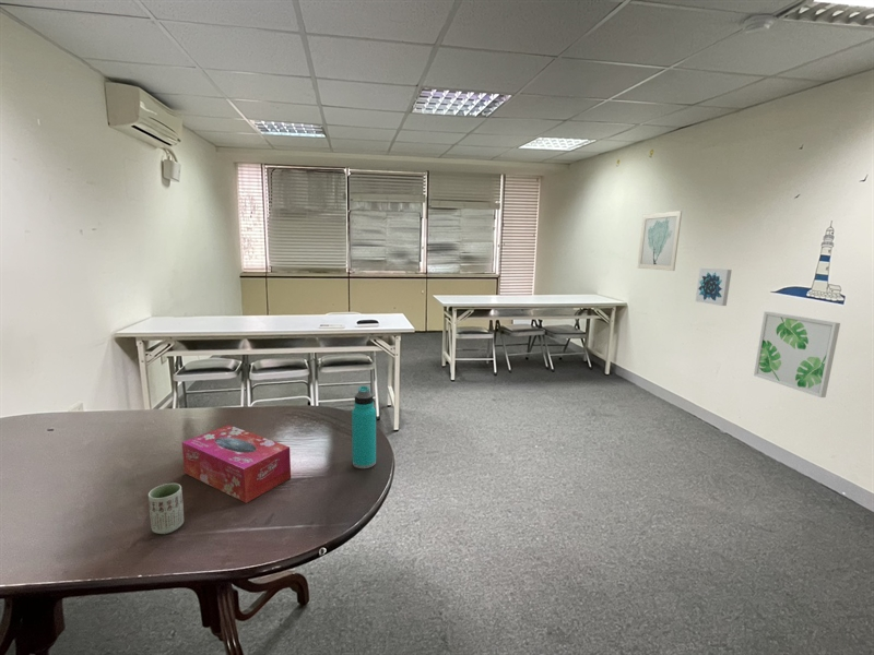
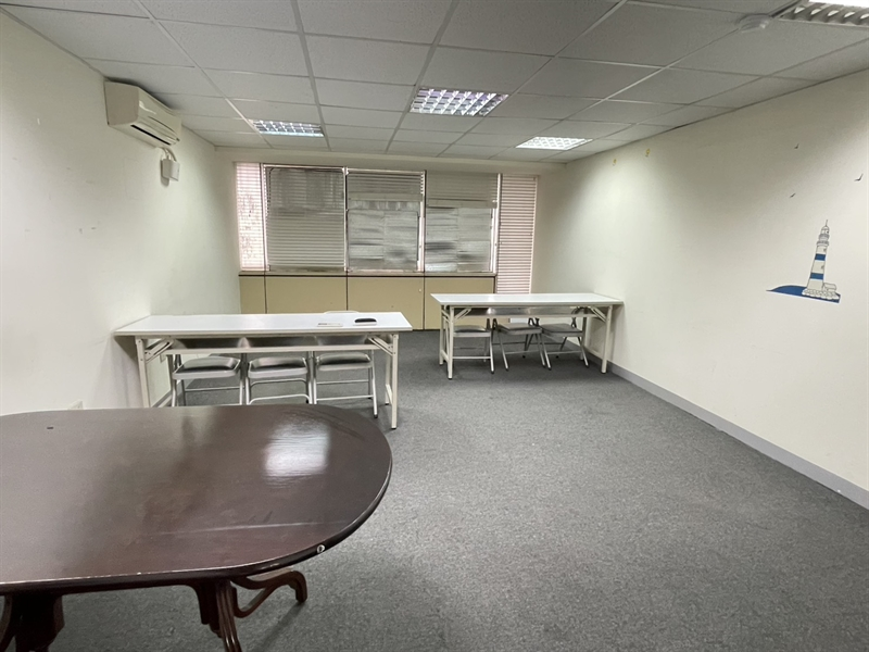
- wall art (792, 352)
- cup (166, 509)
- tissue box (236, 460)
- wall art (712, 286)
- wall art (658, 241)
- water bottle (364, 426)
